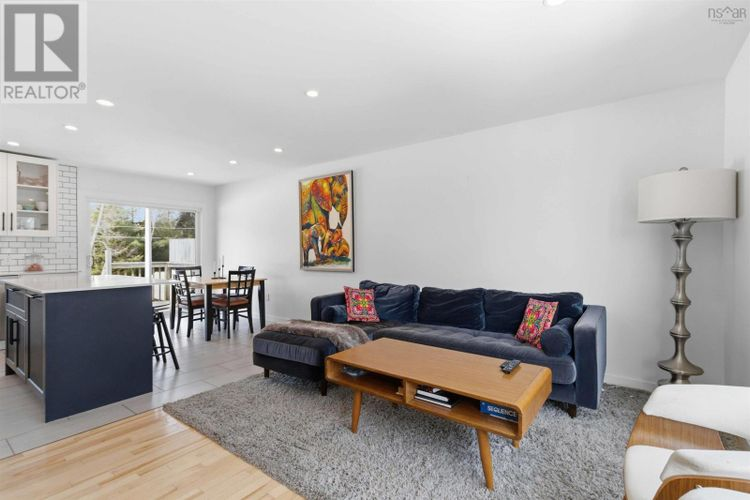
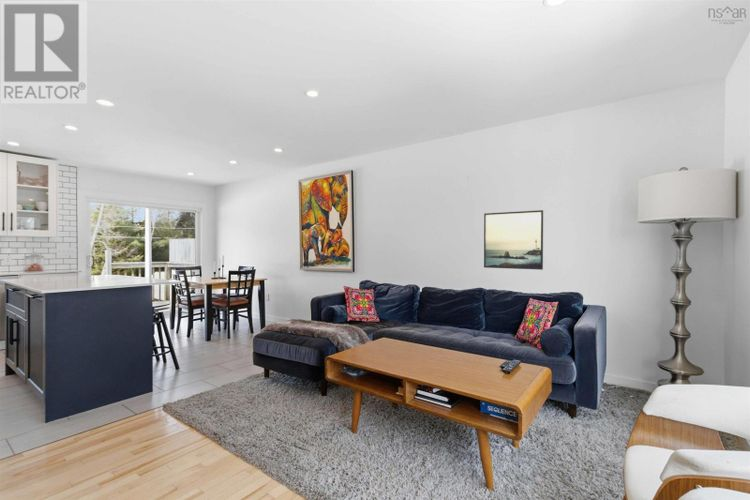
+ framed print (512, 240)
